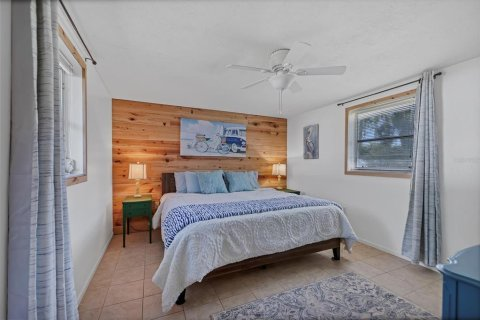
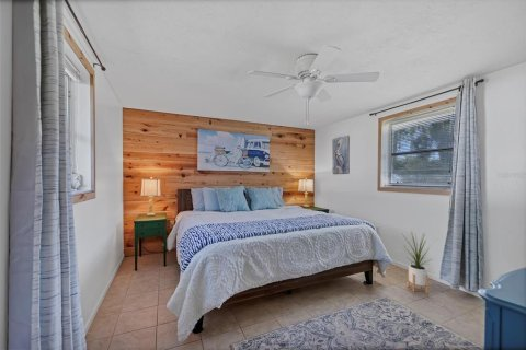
+ house plant (419, 259)
